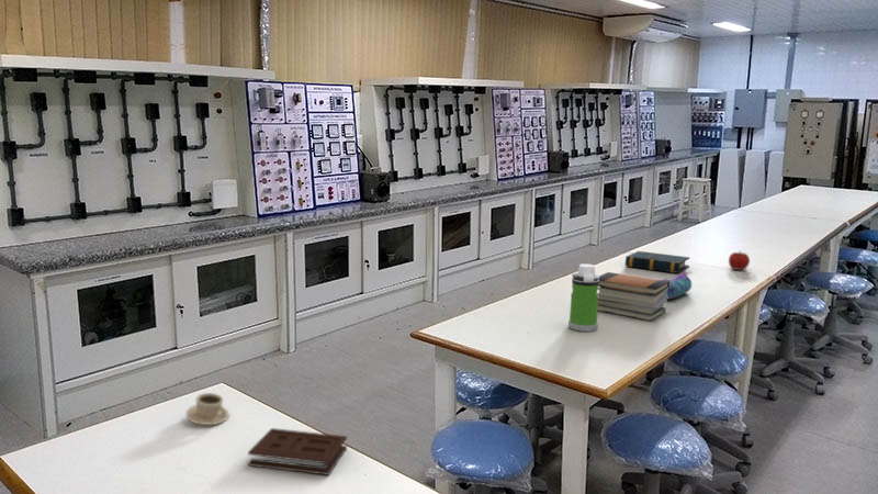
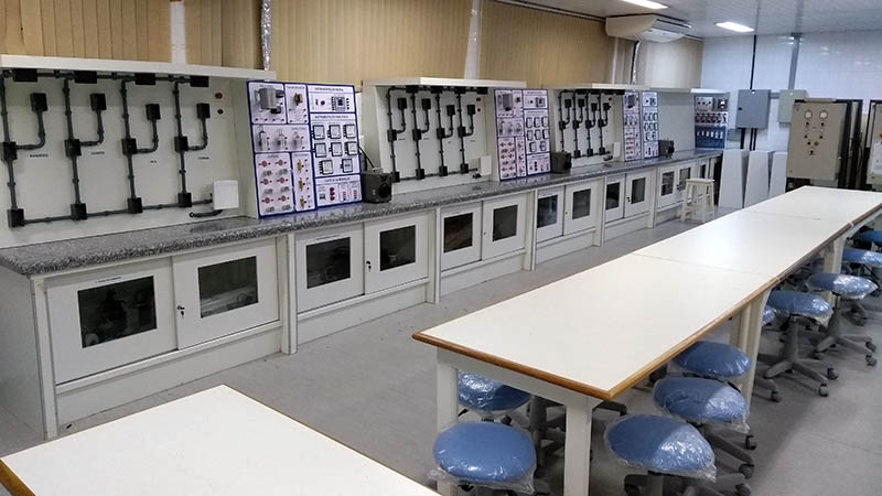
- pencil case (674, 285)
- apple (739, 259)
- book (656, 261)
- book stack (630, 295)
- cup (207, 407)
- water bottle (585, 296)
- door (299, 449)
